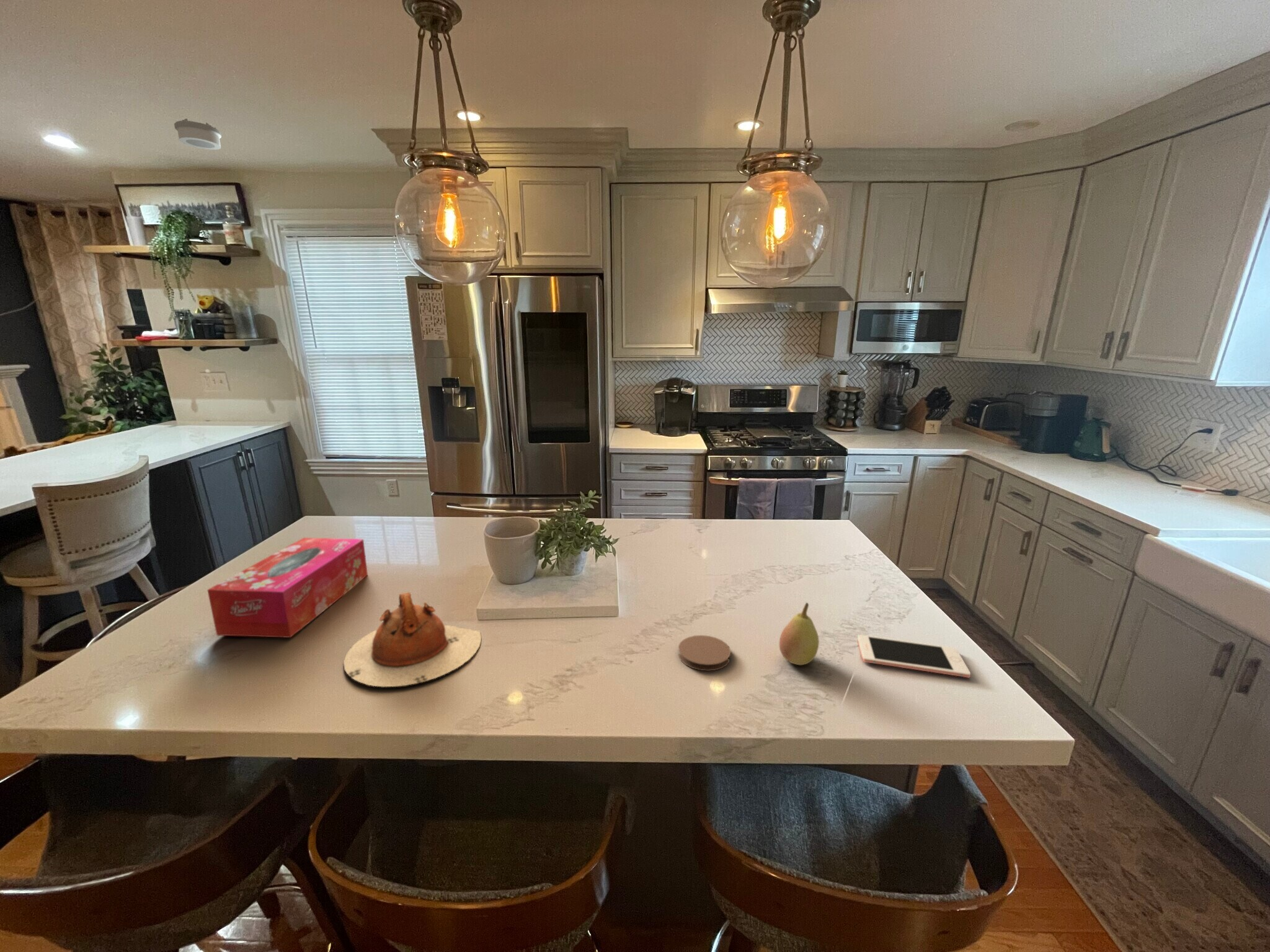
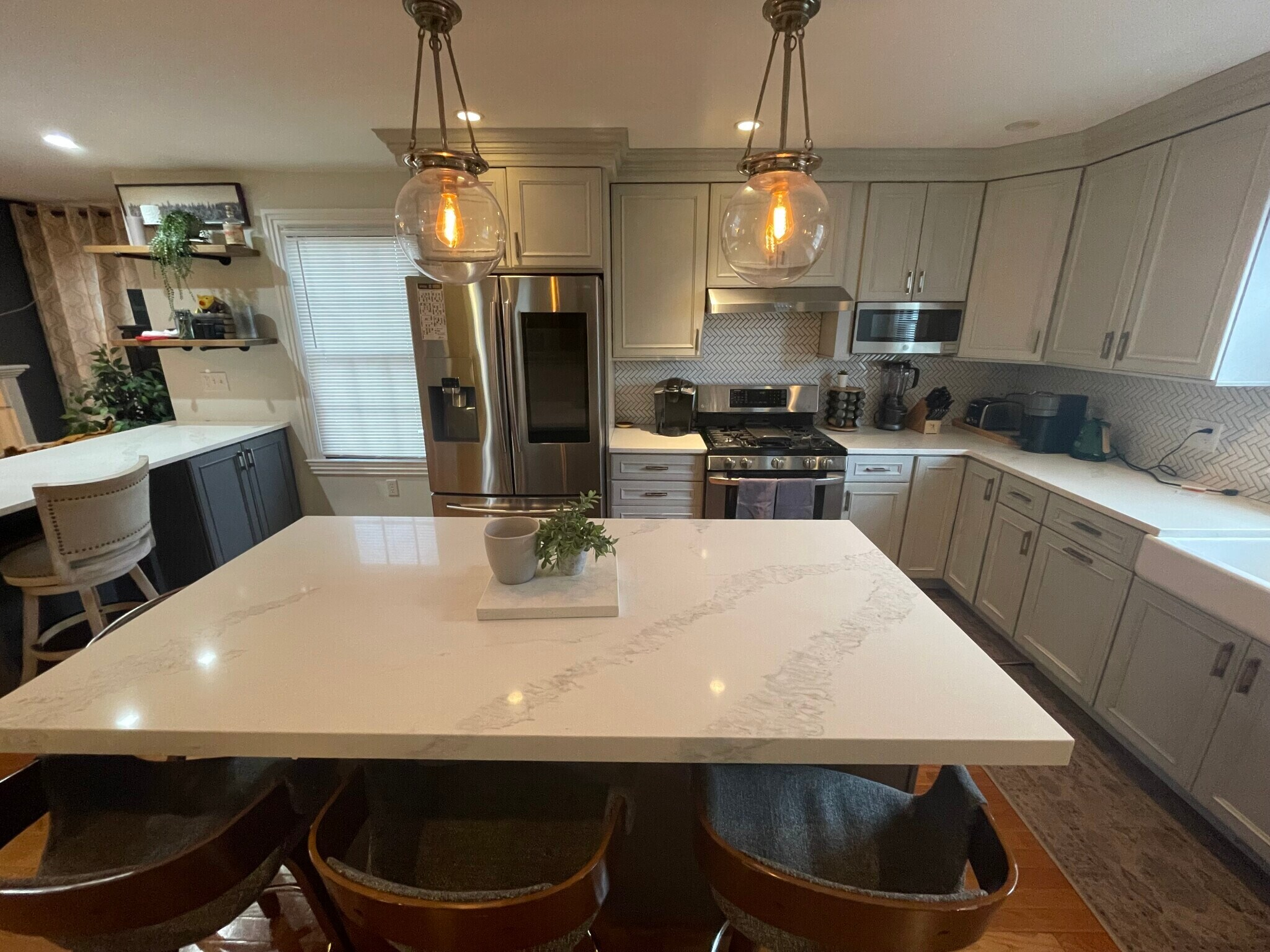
- coaster (704, 652)
- cell phone (910, 655)
- teapot (413, 621)
- smoke detector (198, 133)
- tissue box (298, 582)
- fruit (800, 632)
